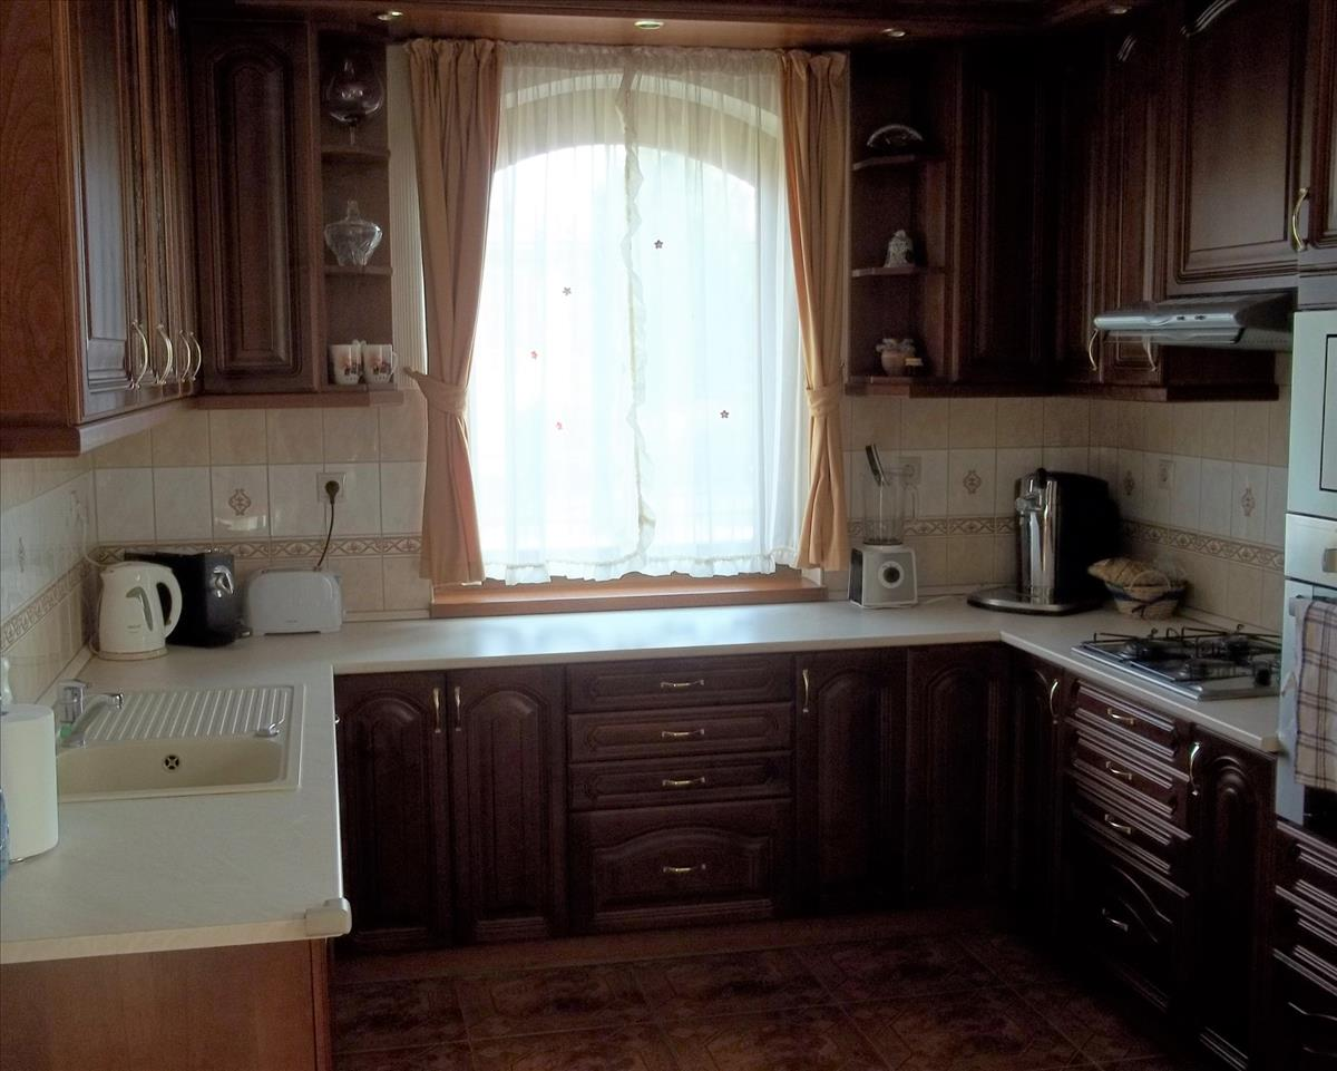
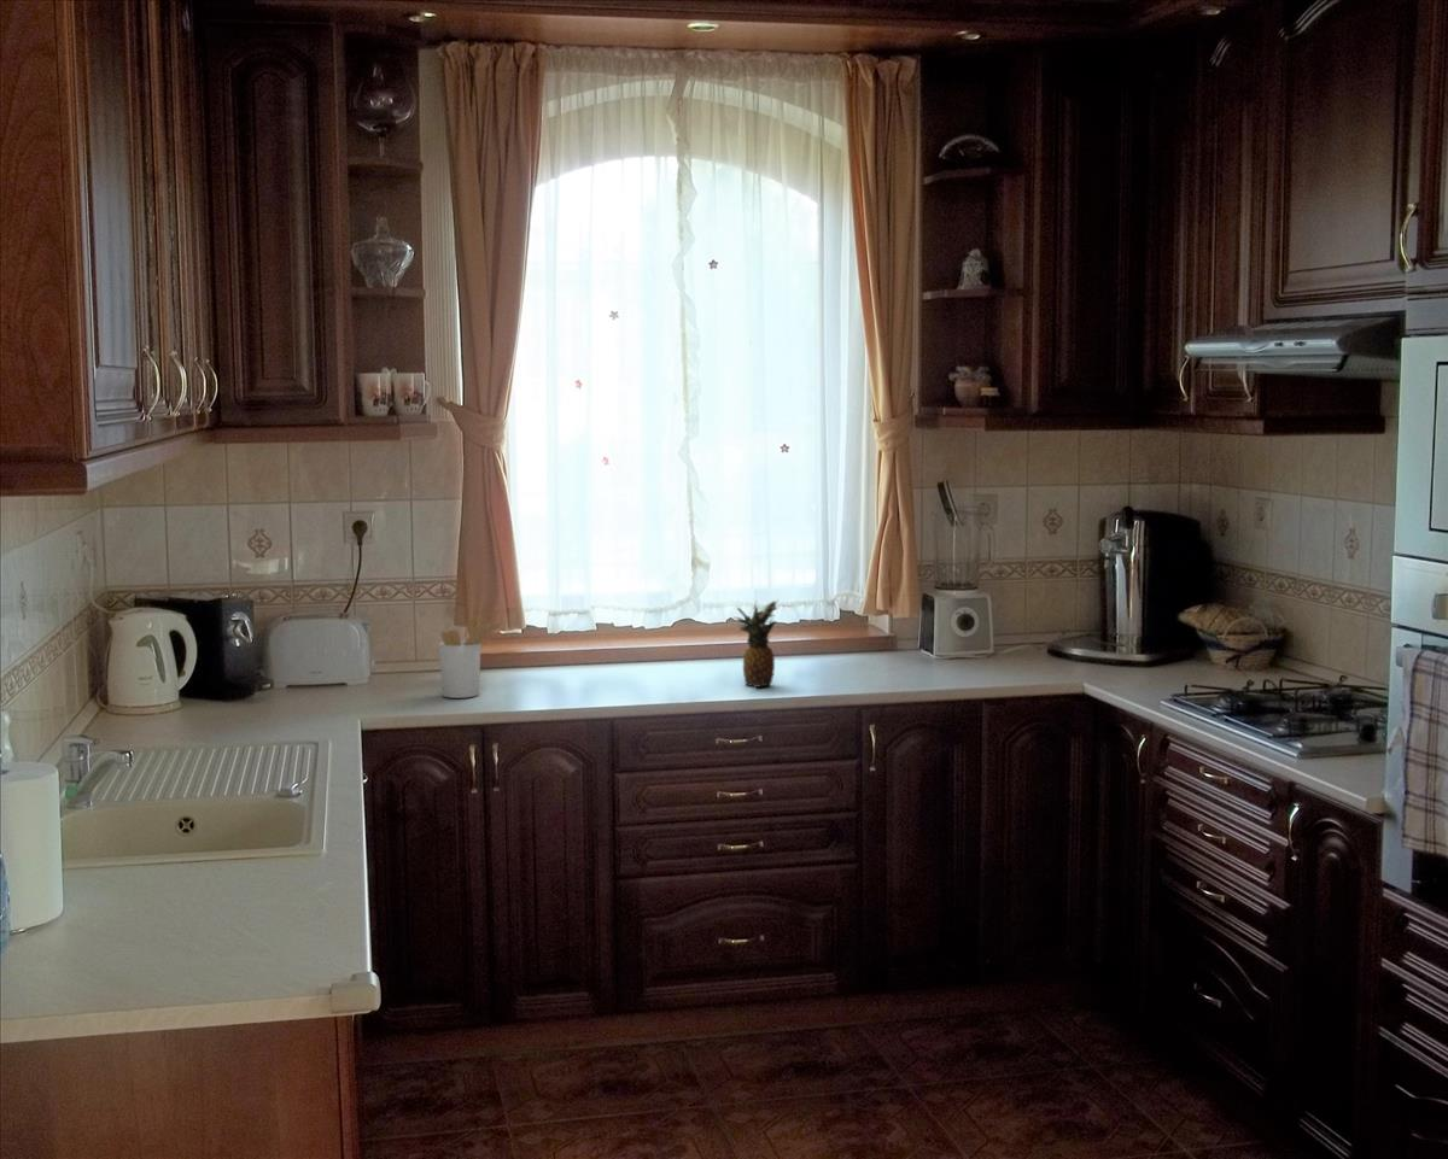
+ fruit (757, 643)
+ utensil holder (468, 656)
